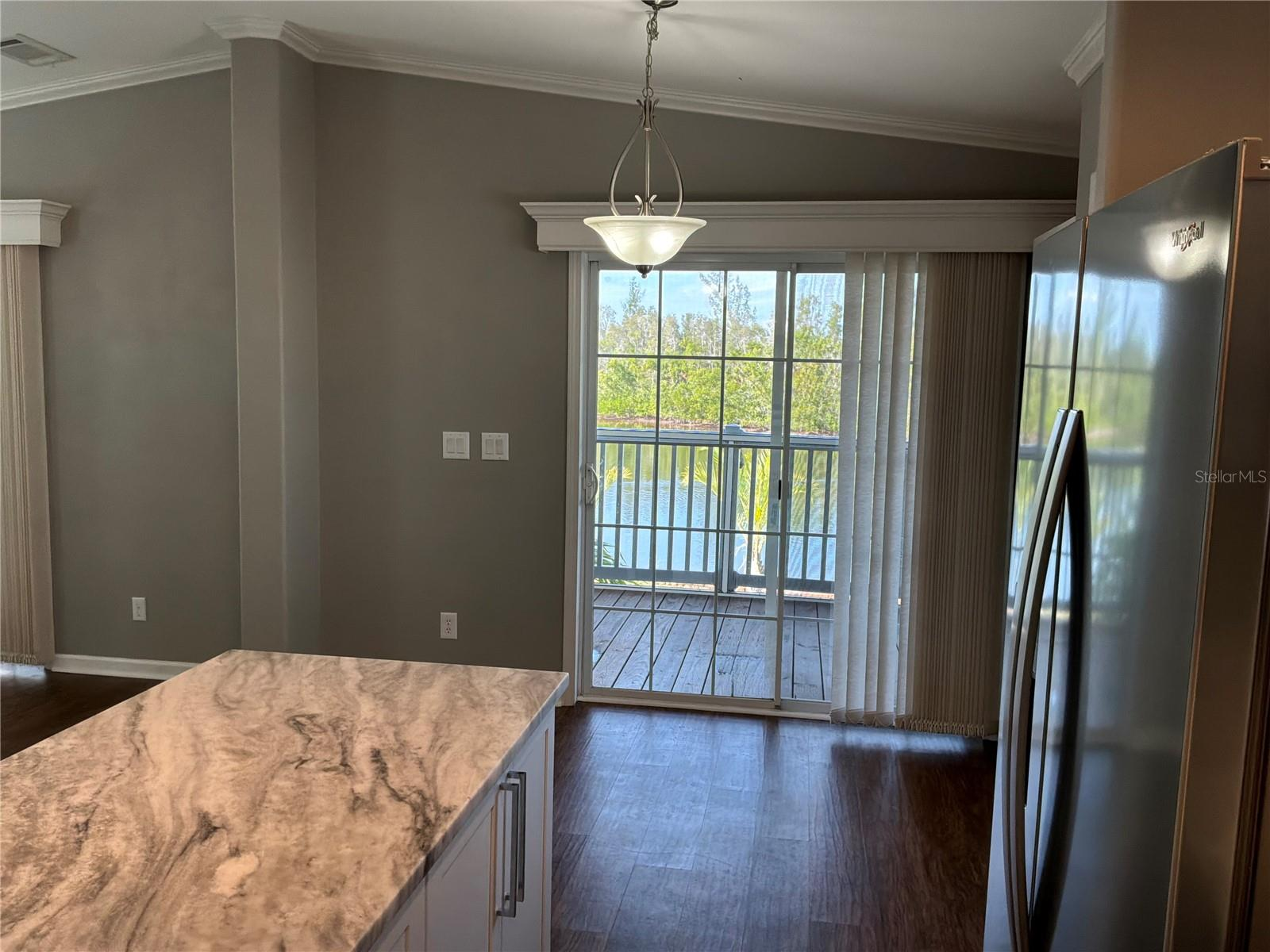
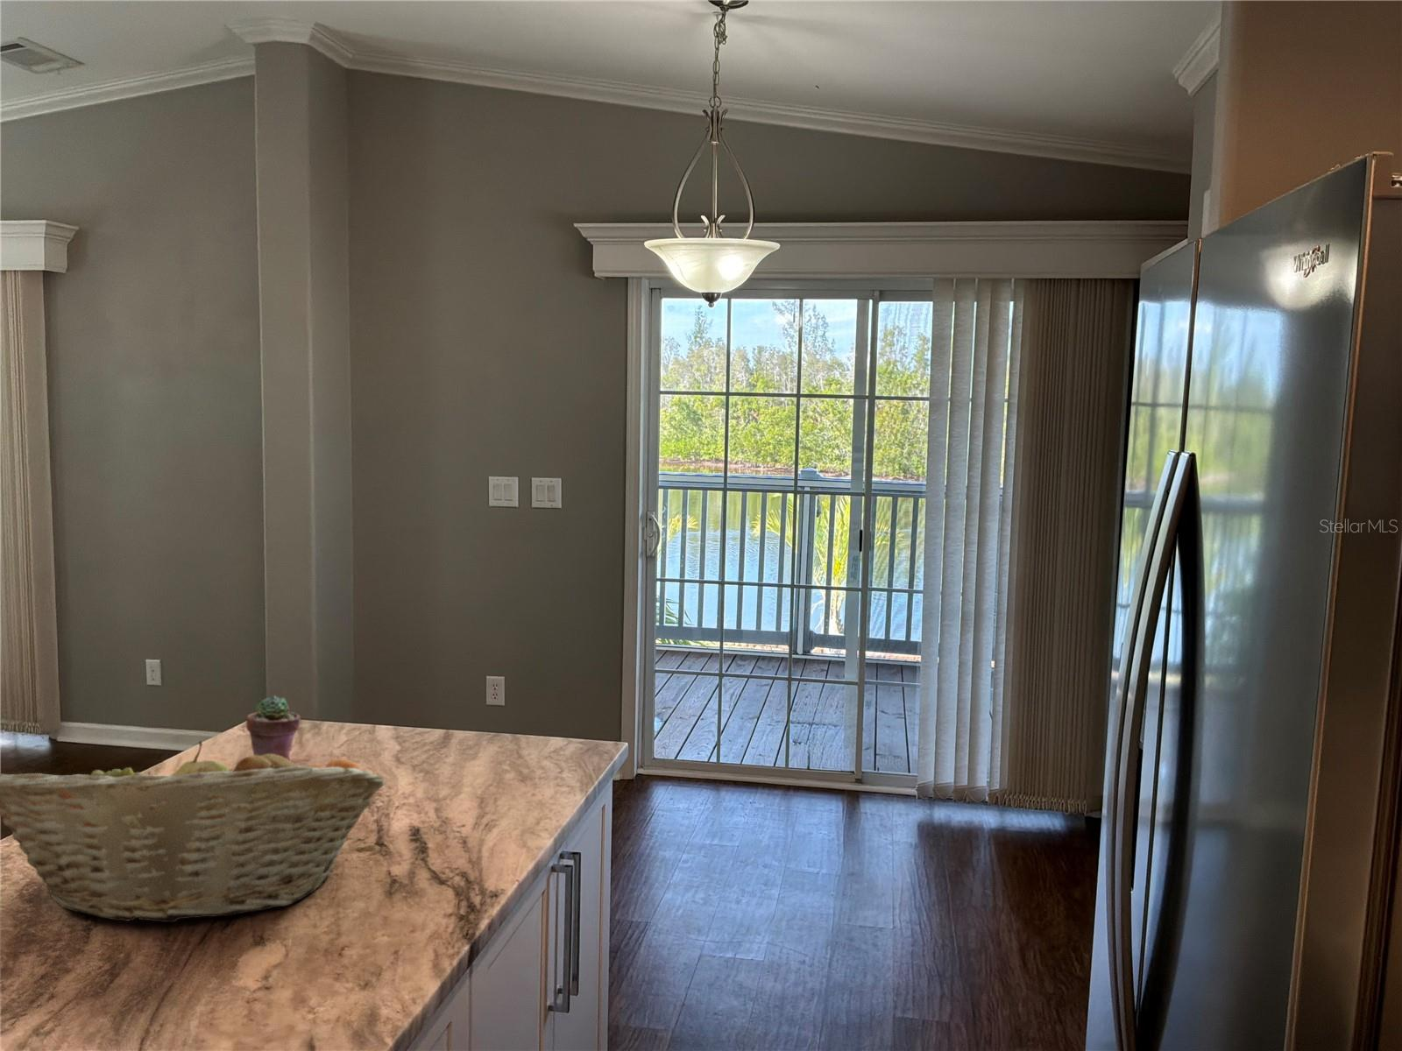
+ potted succulent (273, 729)
+ fruit basket (191, 811)
